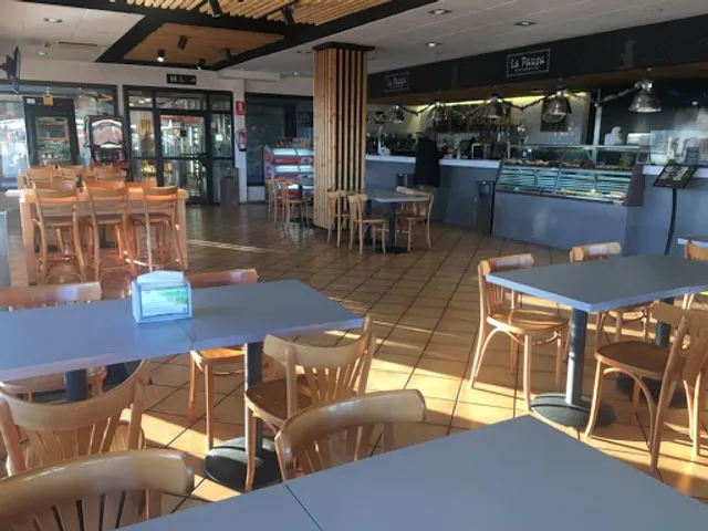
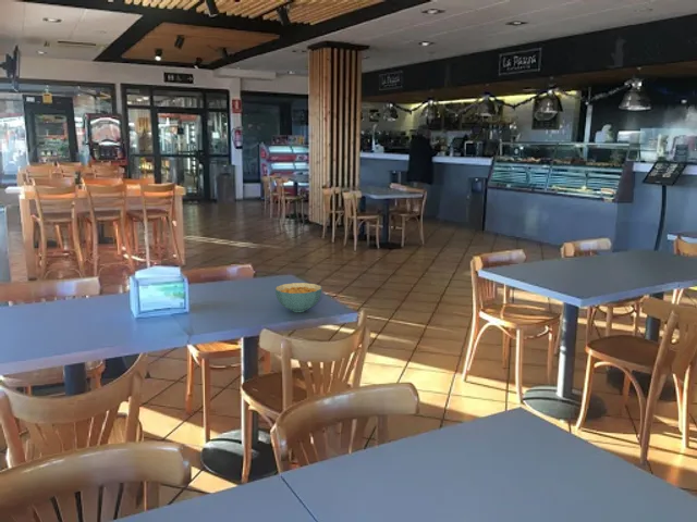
+ cereal bowl (298, 299)
